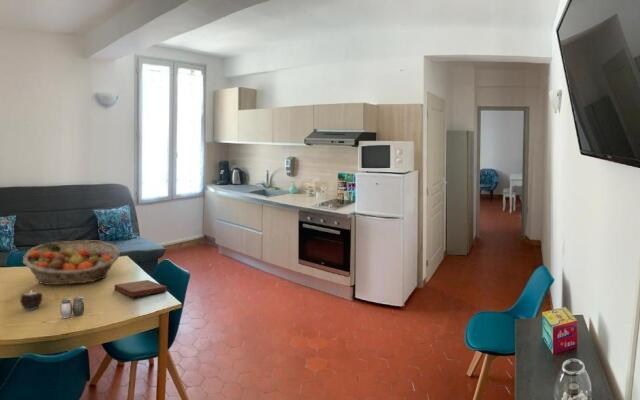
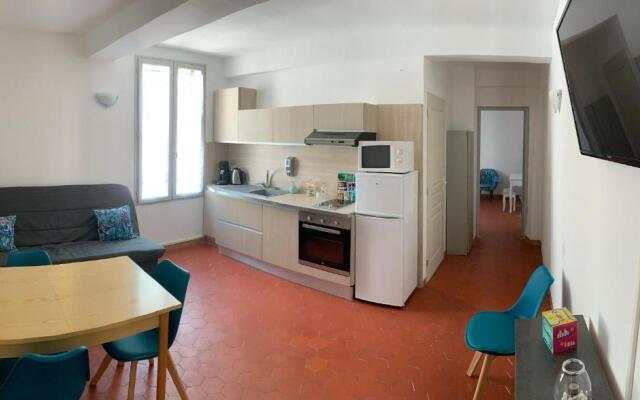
- book (140, 288)
- fruit basket (73, 261)
- candle (31, 299)
- salt and pepper shaker (71, 307)
